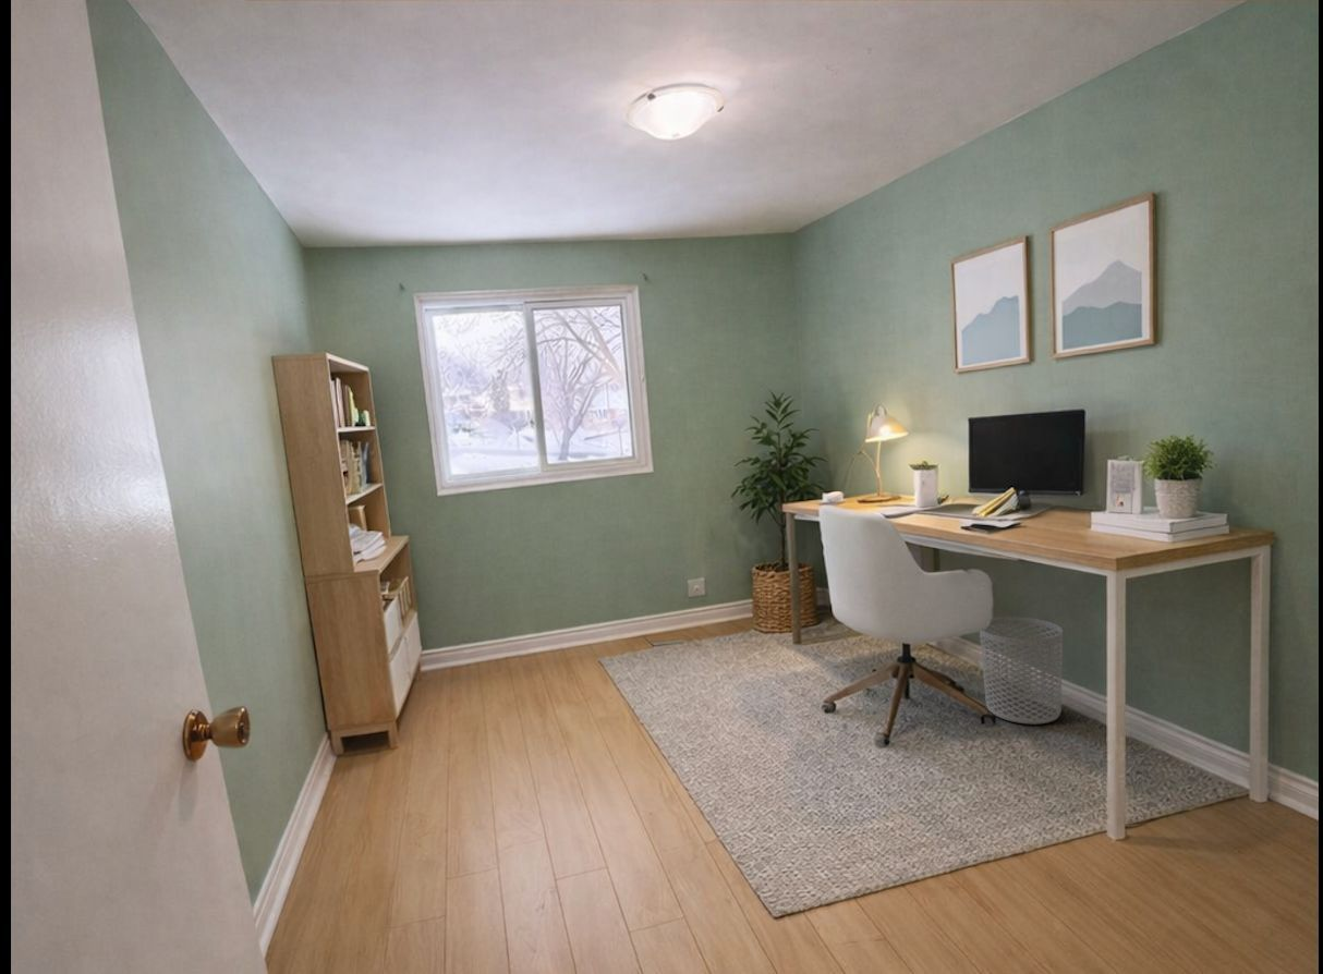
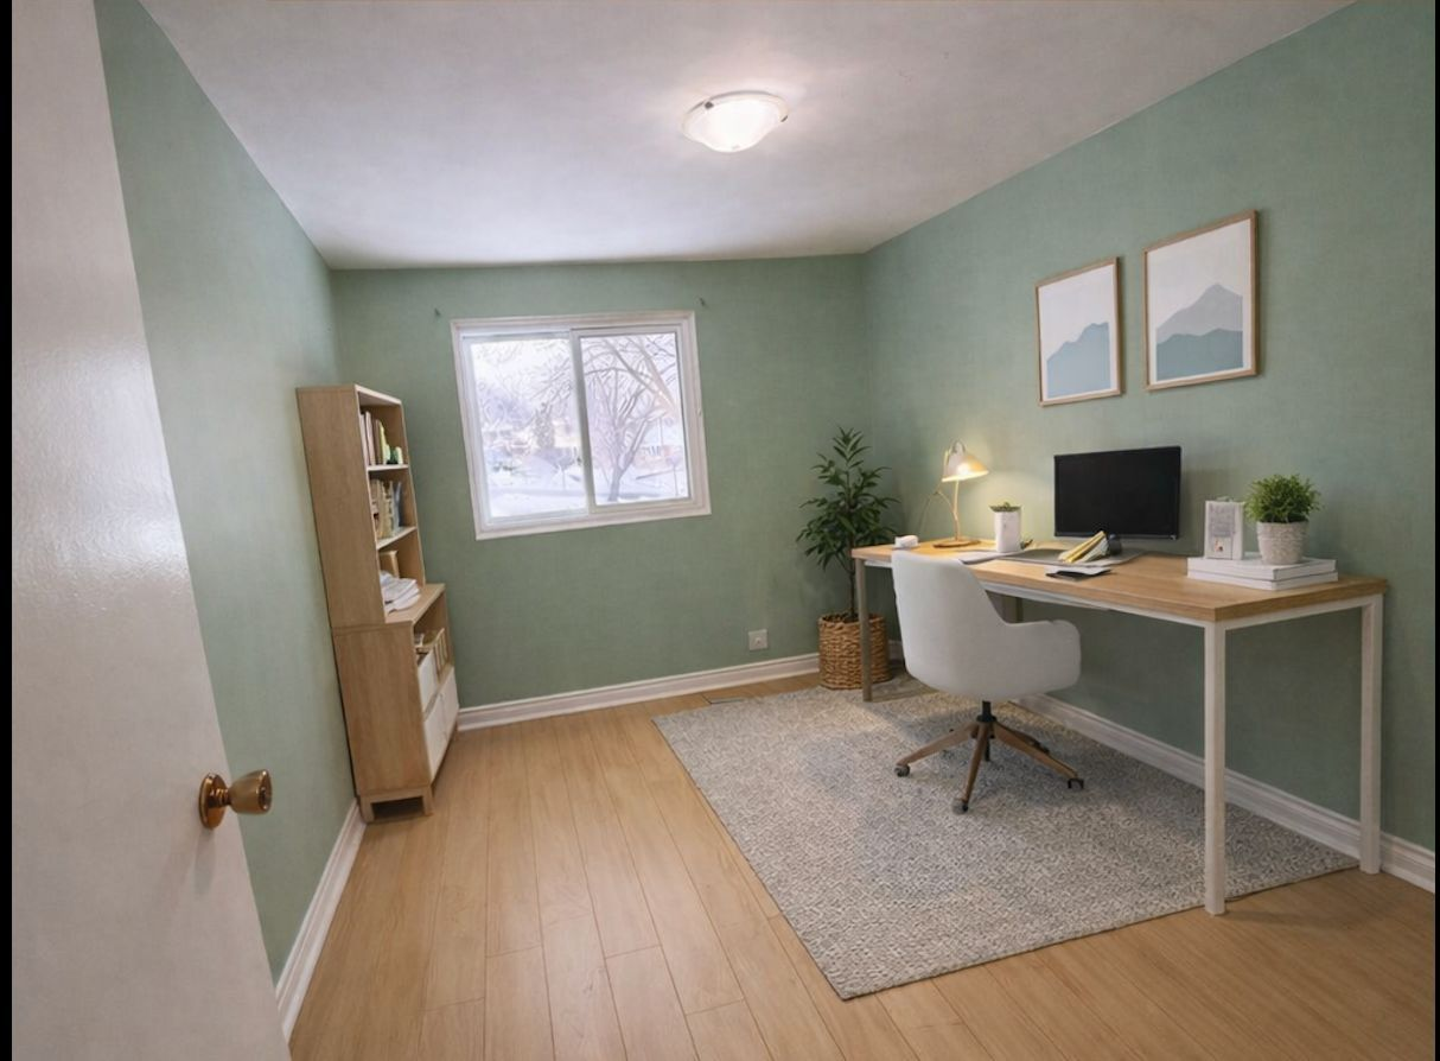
- waste bin (1021, 669)
